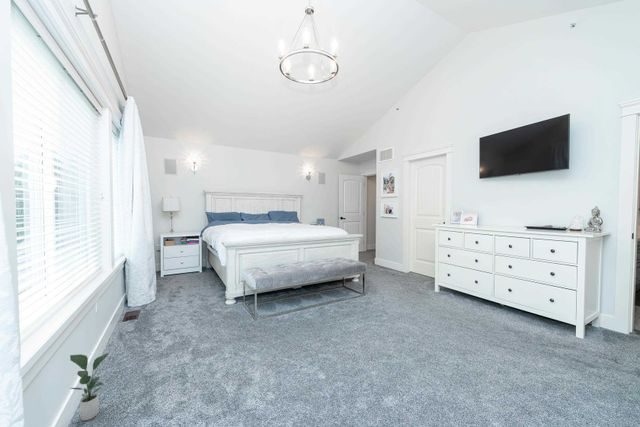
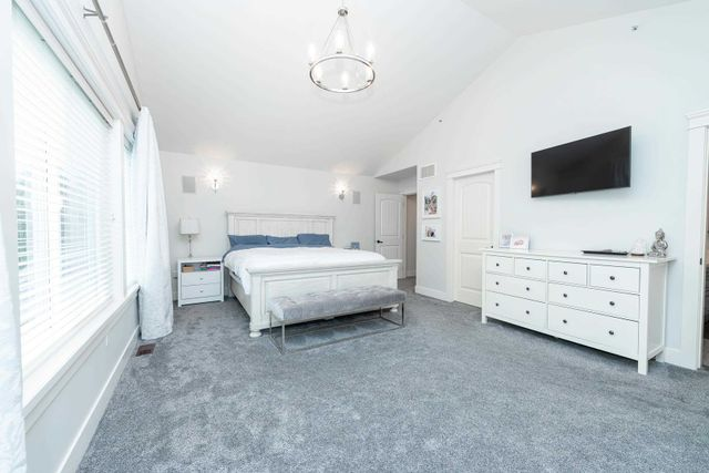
- potted plant (88, 385)
